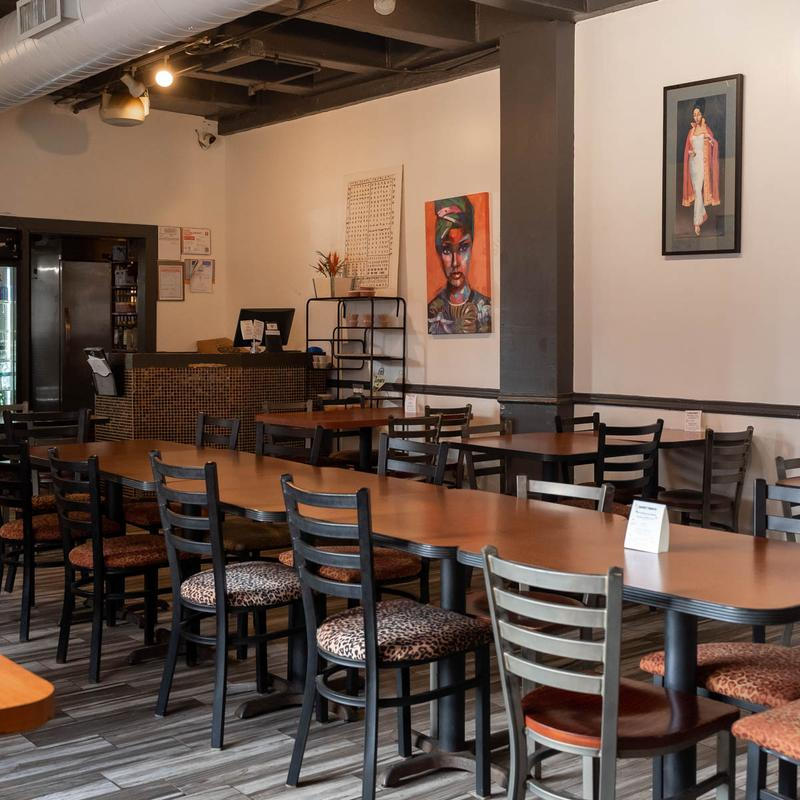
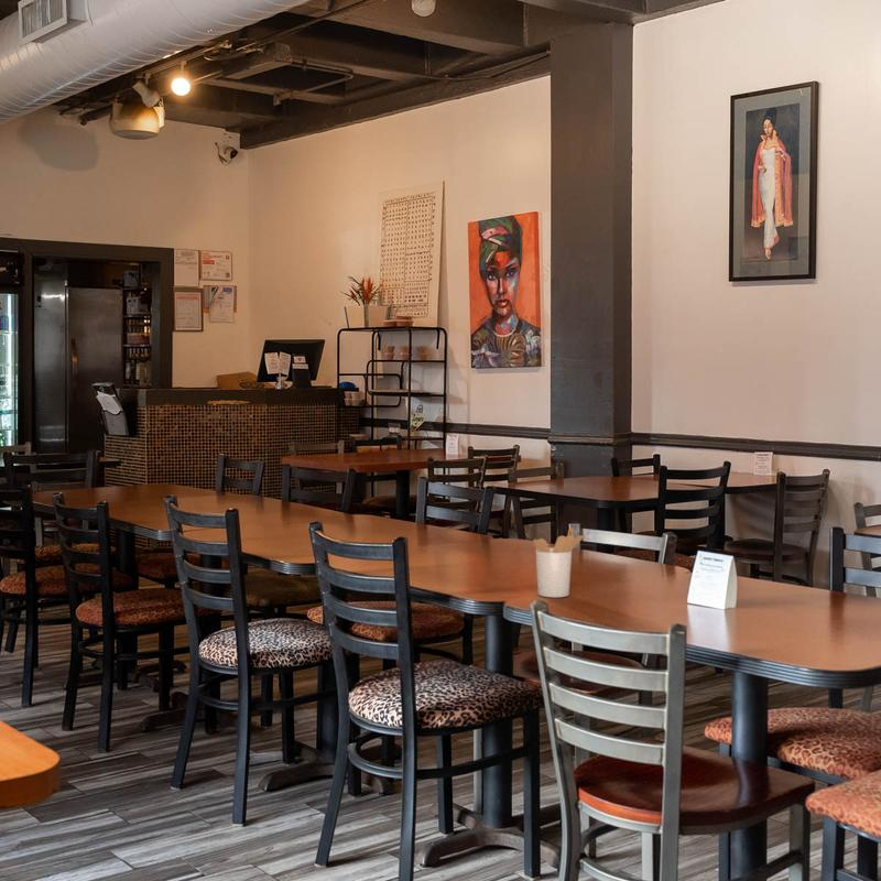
+ utensil holder (558, 563)
